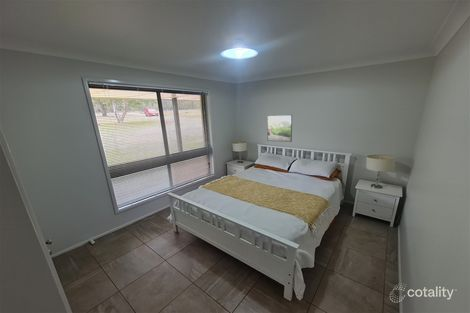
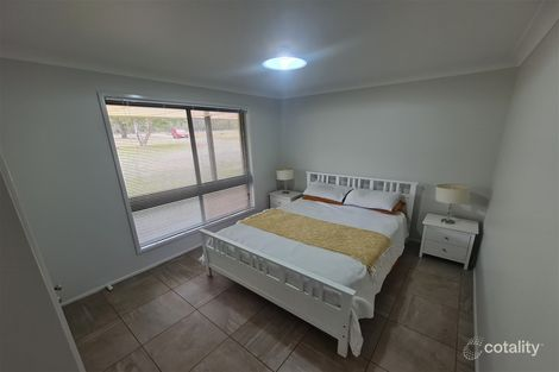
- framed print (279, 128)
